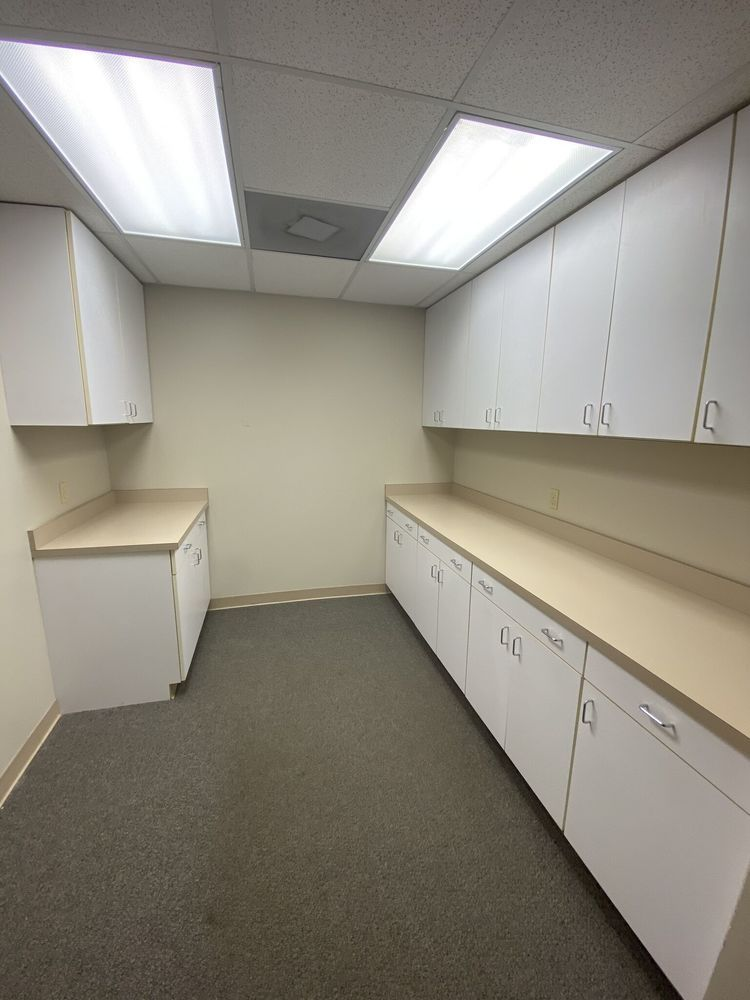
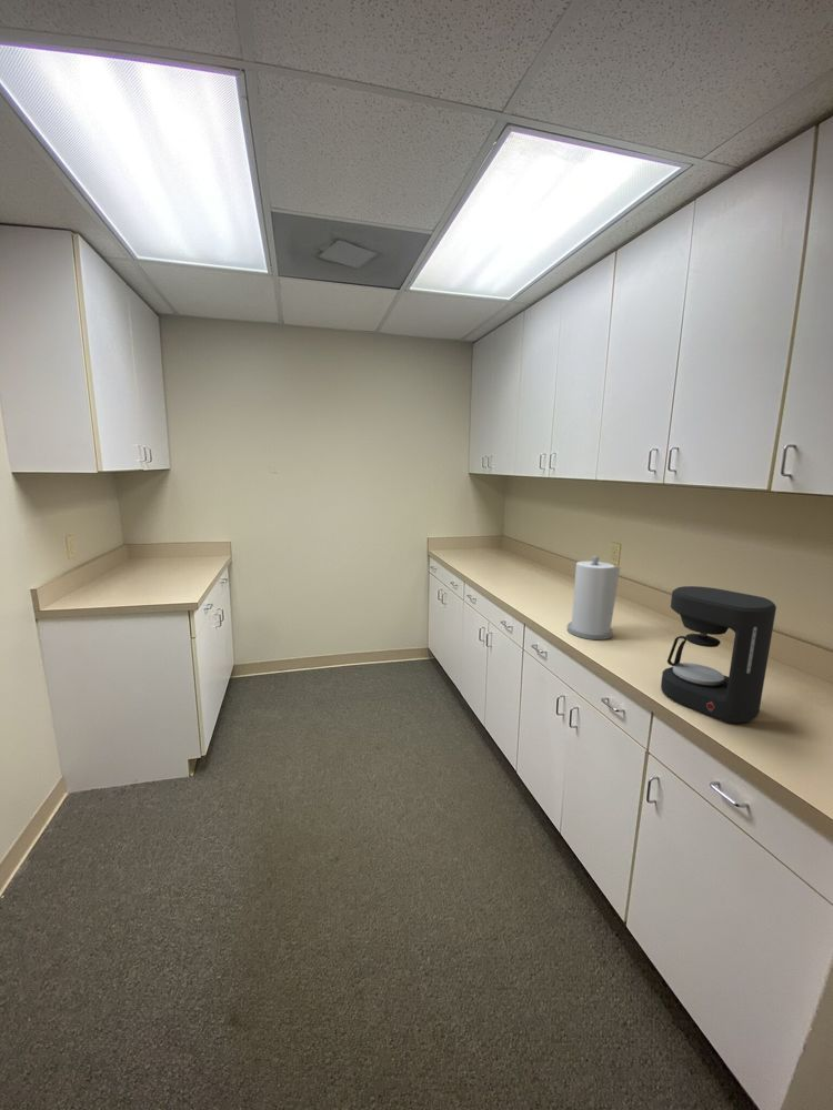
+ coffee maker (713, 646)
+ paper towel (592, 594)
